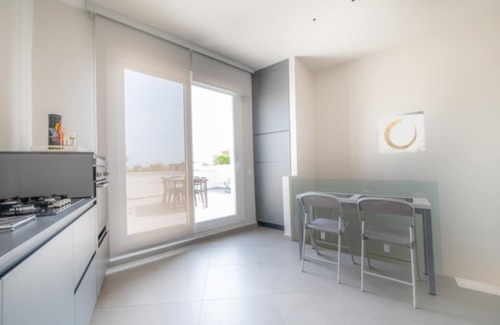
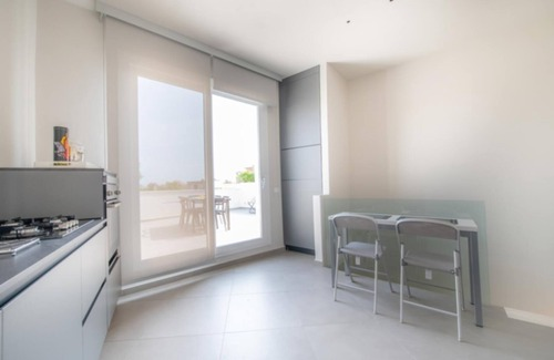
- wall art (399, 134)
